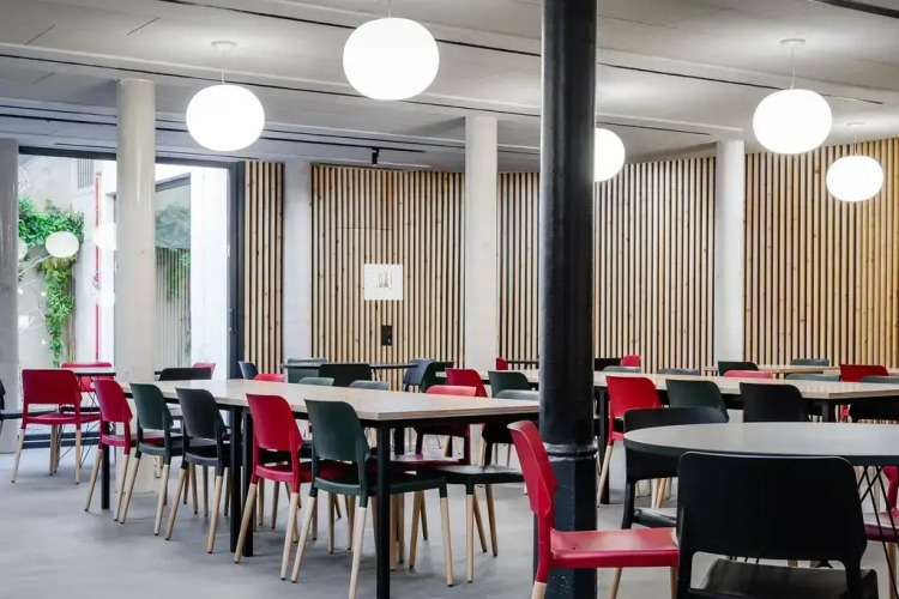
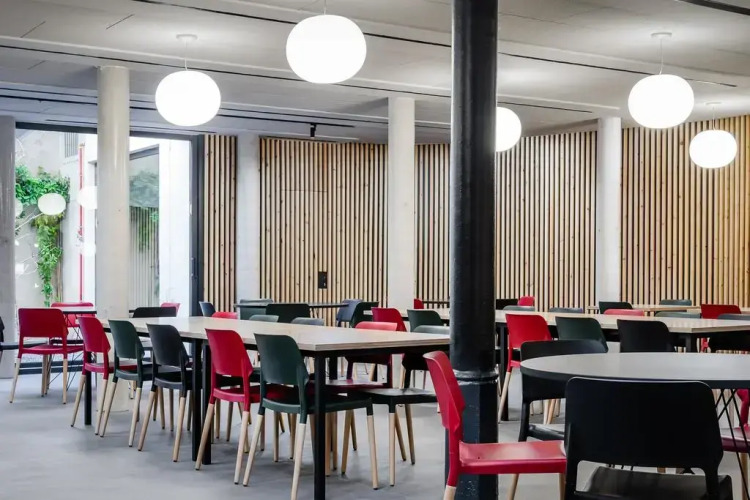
- wall art (384, 282)
